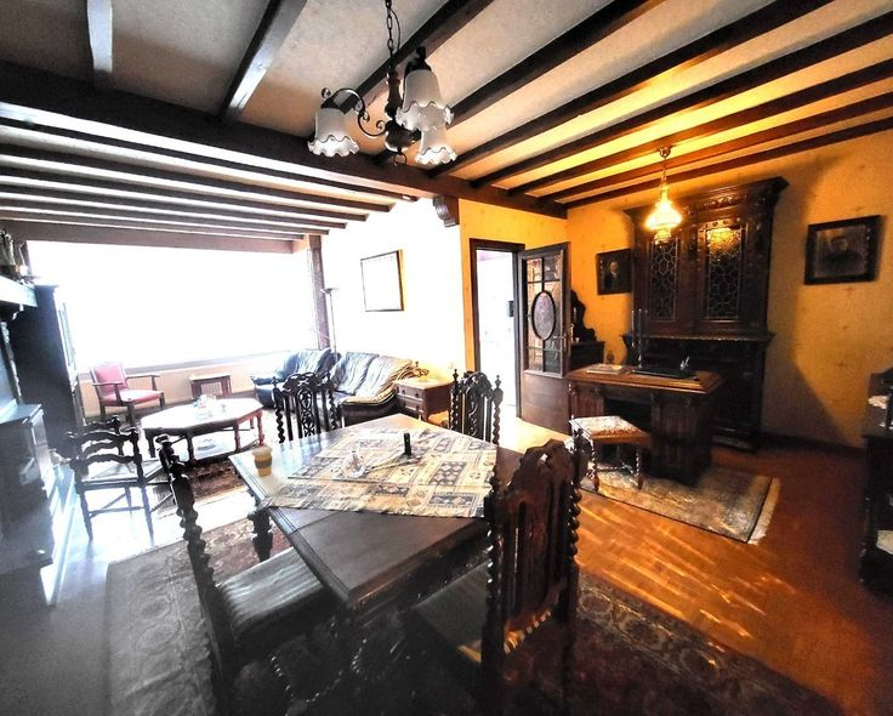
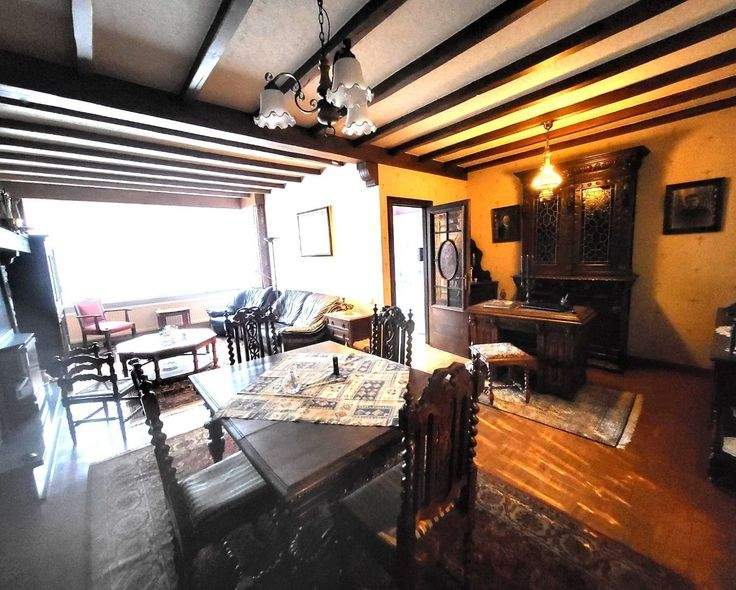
- coffee cup (263, 461)
